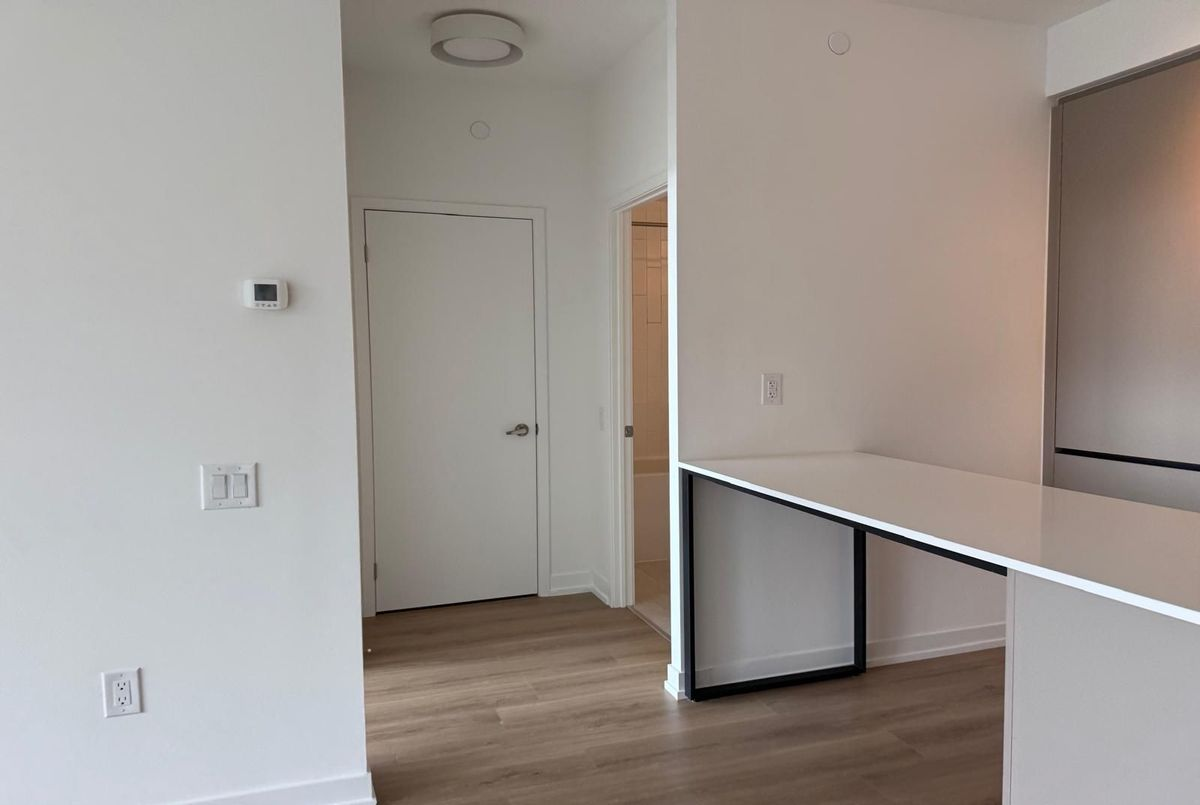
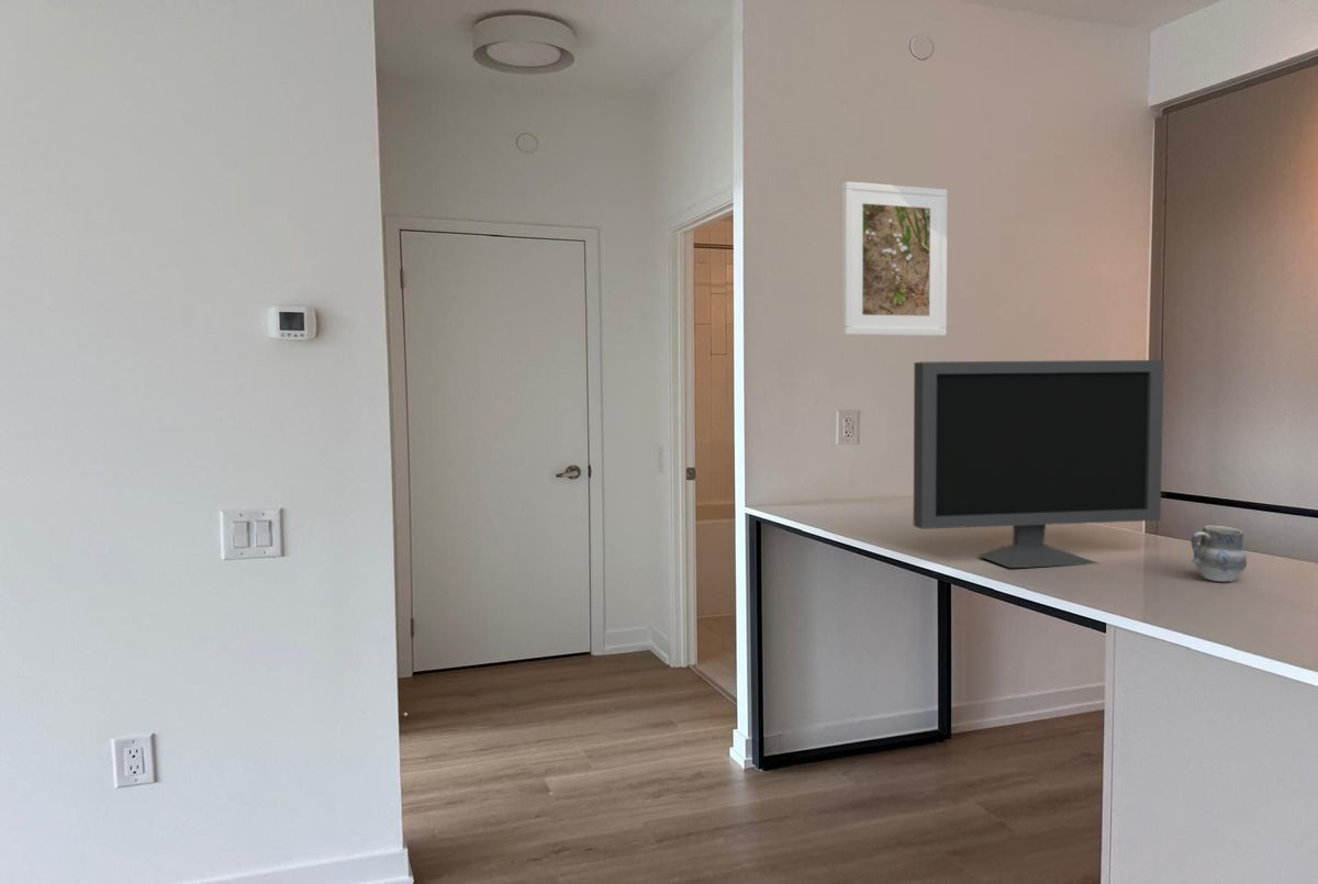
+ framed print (895, 260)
+ cup (1216, 553)
+ monitor (1038, 460)
